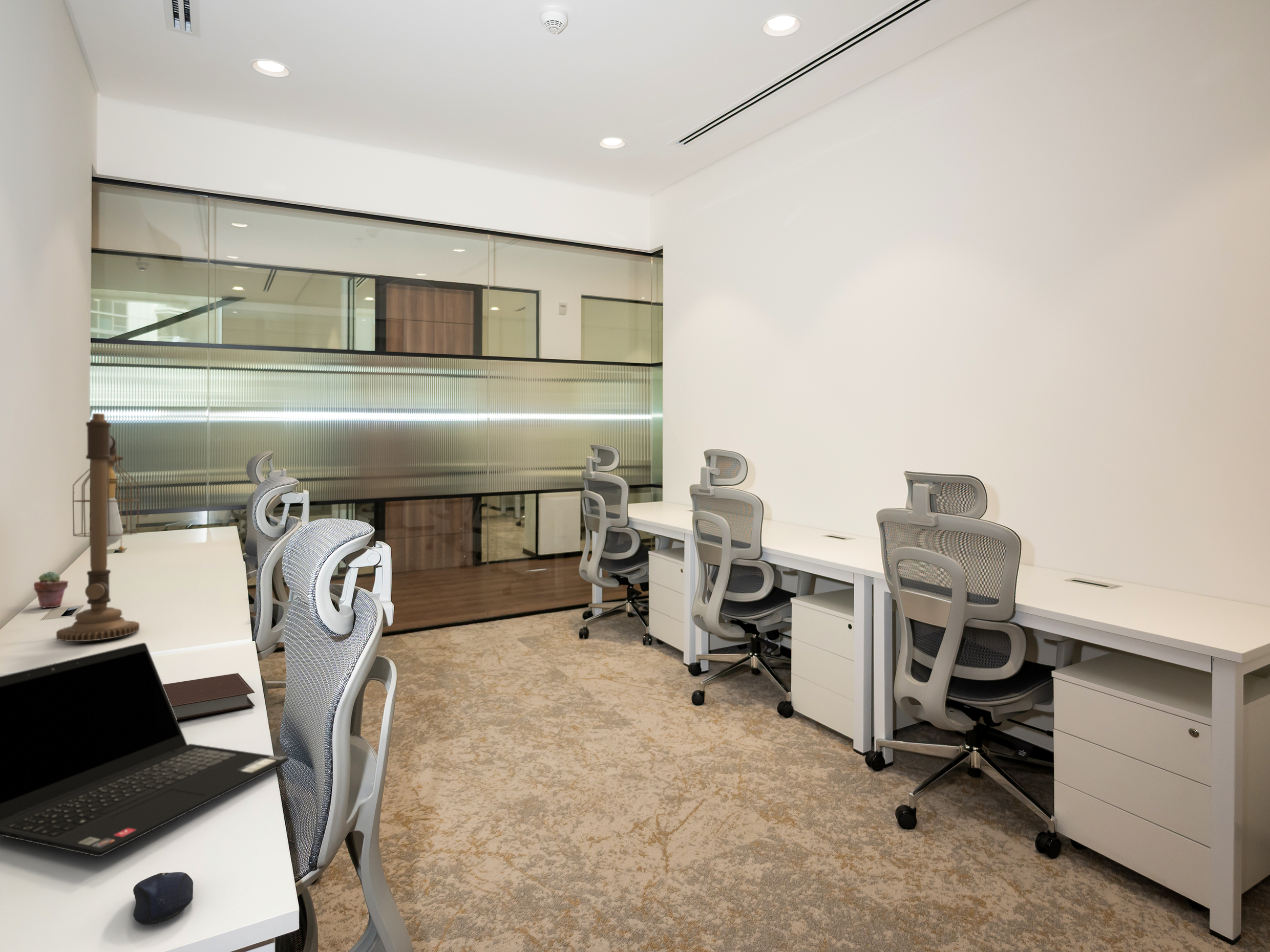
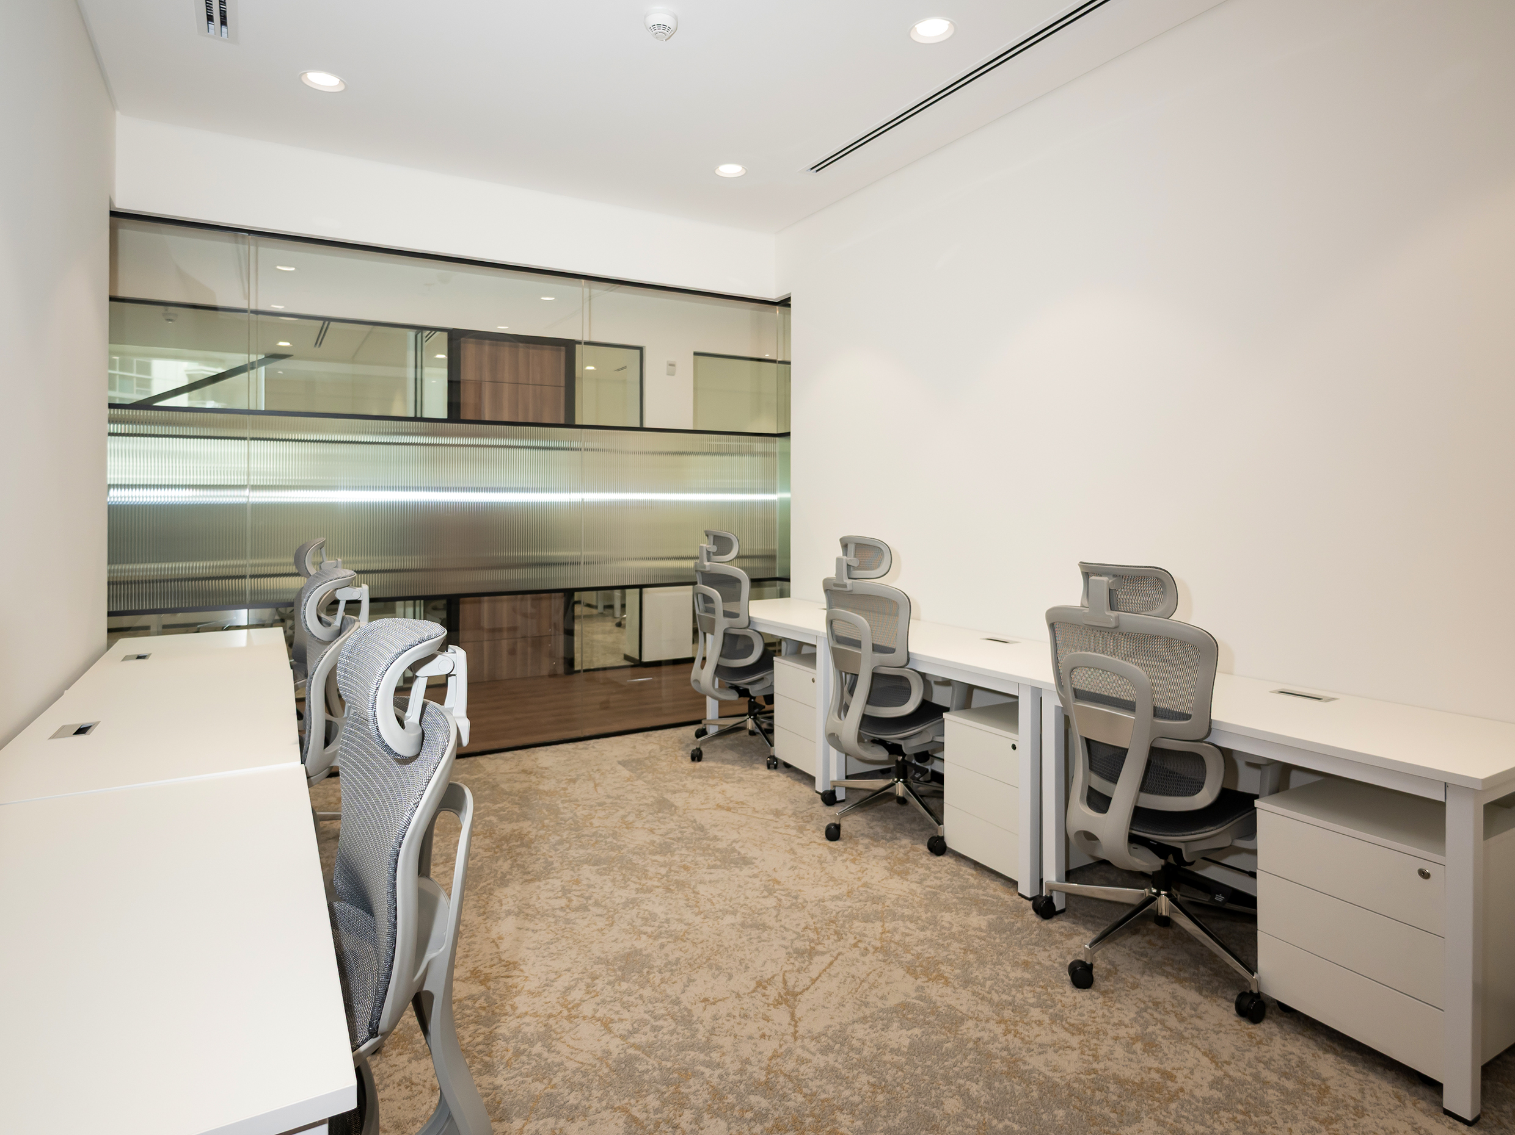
- computer mouse (163, 889)
- desk lamp (101, 523)
- potted succulent (51, 589)
- laptop computer (126, 733)
- notebook (181, 699)
